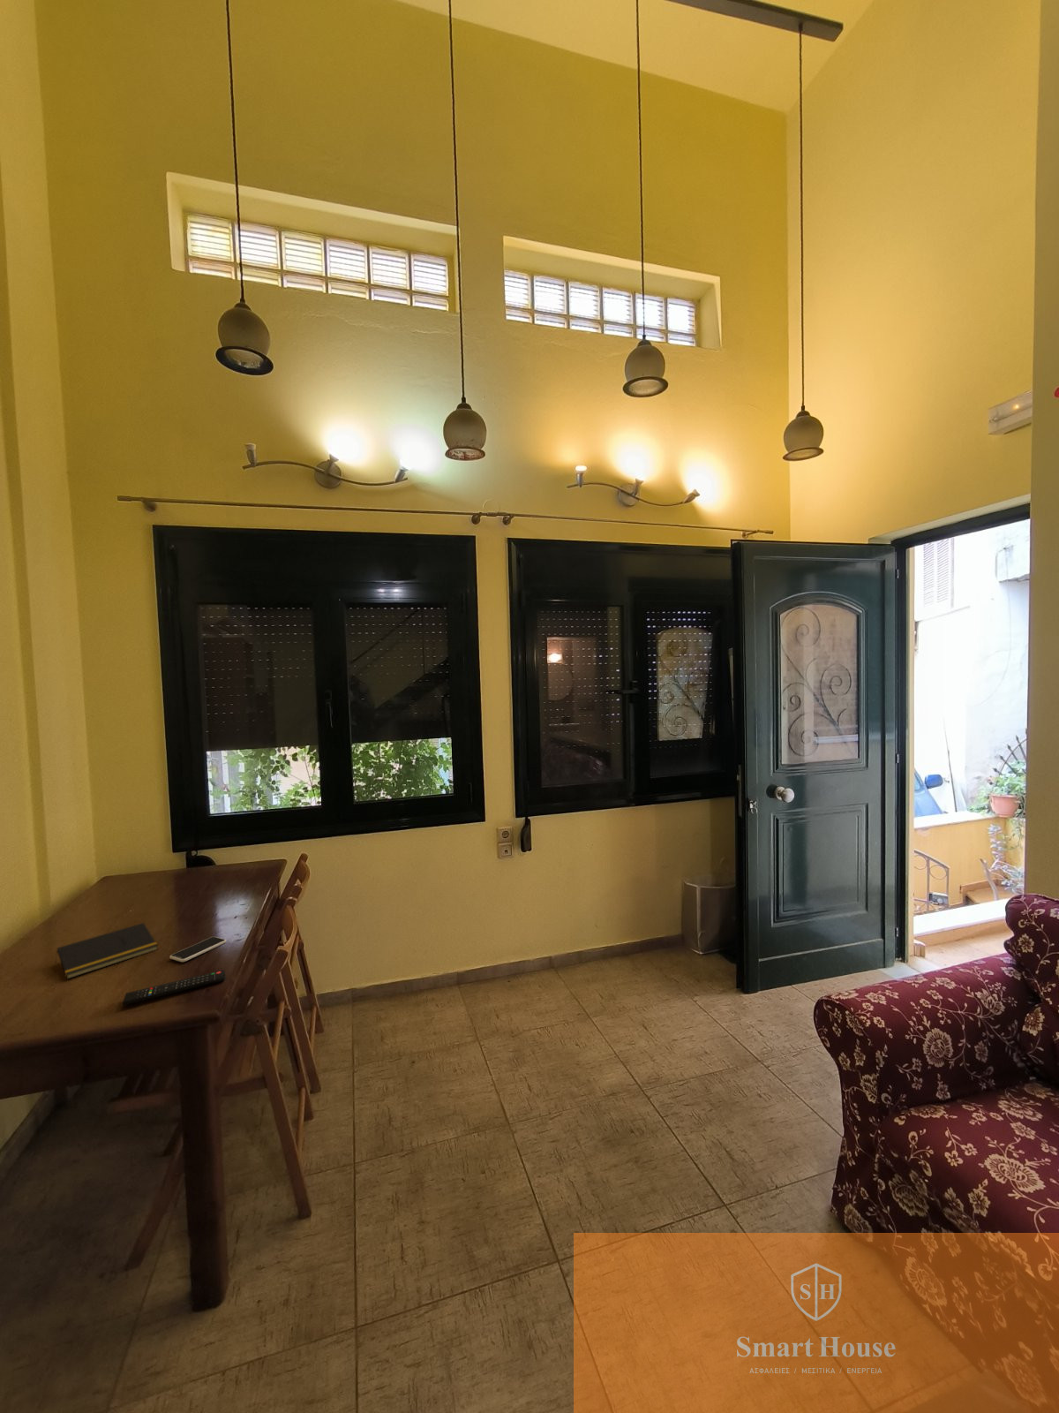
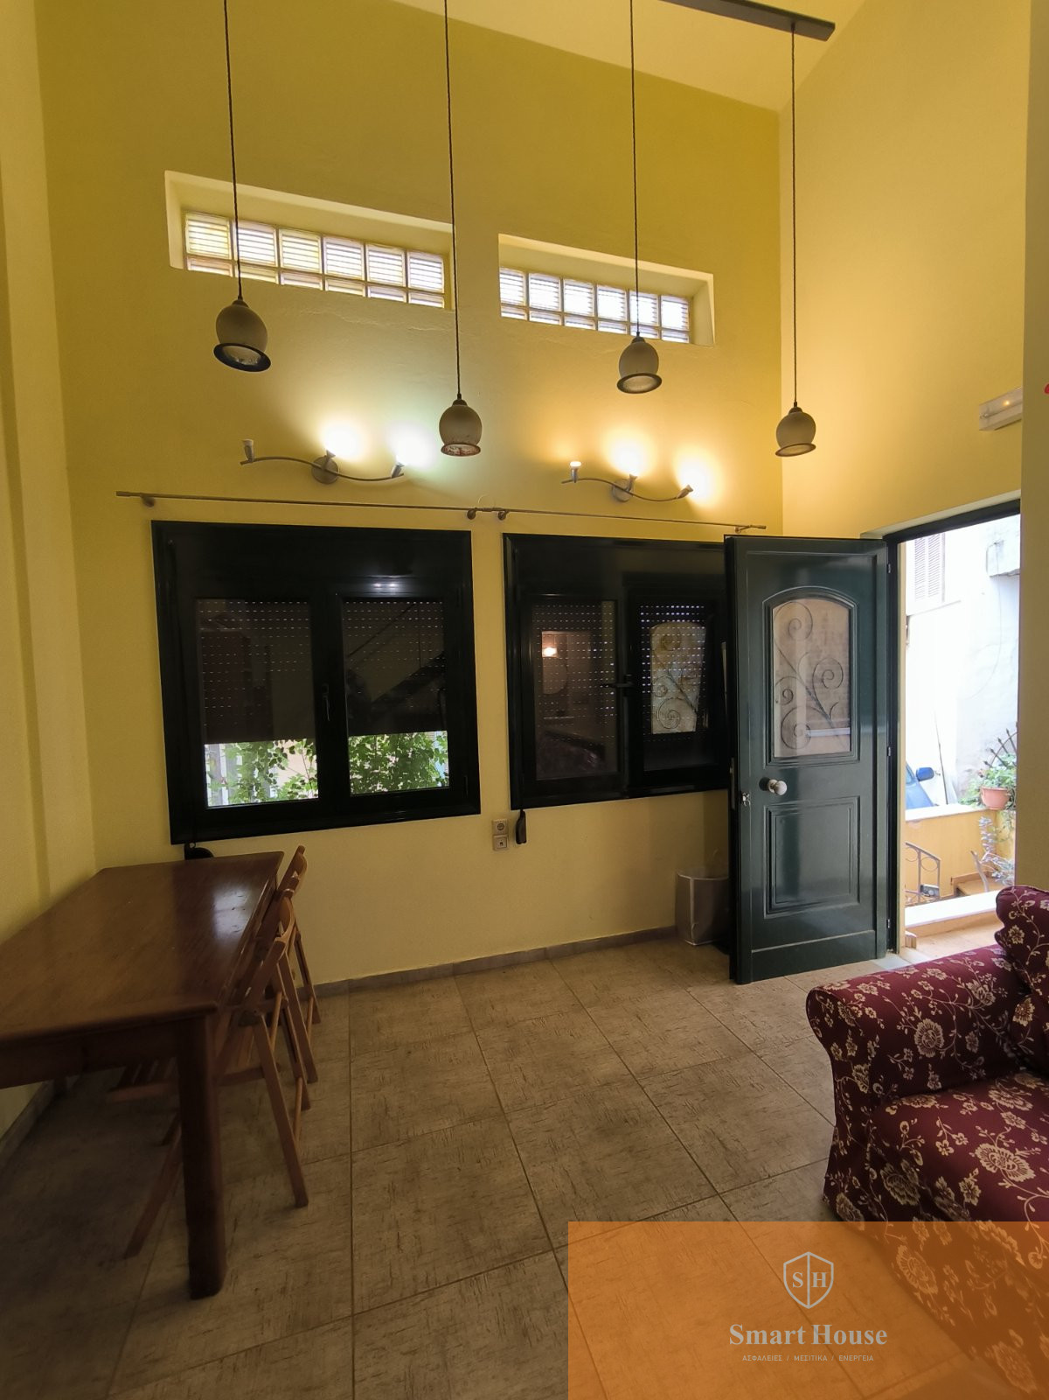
- smartphone (198, 948)
- remote control (177, 987)
- notepad (108, 948)
